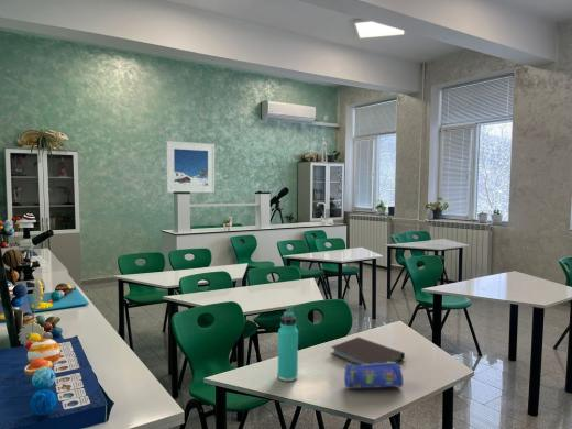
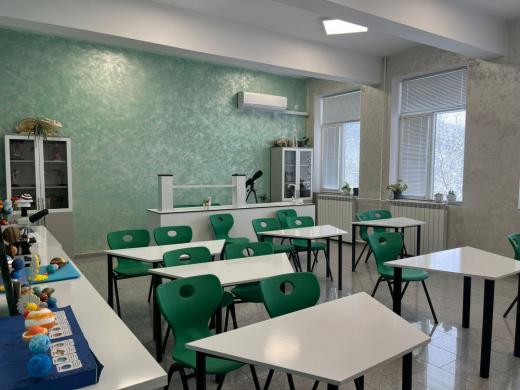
- notebook (366, 352)
- thermos bottle (287, 344)
- pencil case (373, 374)
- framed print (190, 167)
